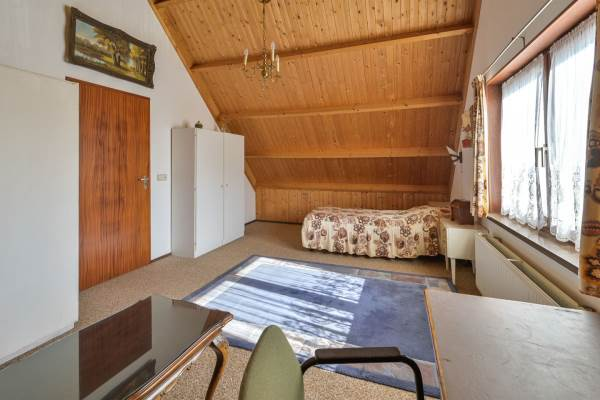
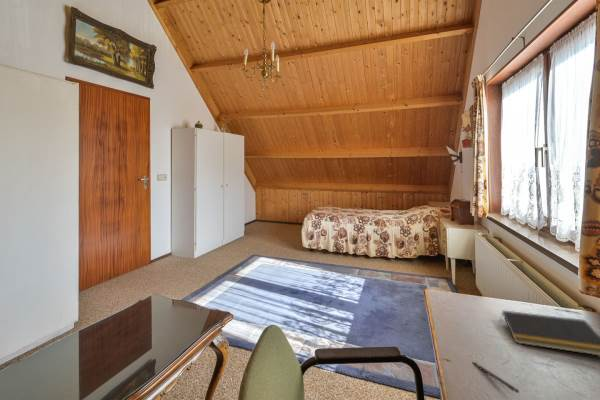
+ pen (492, 375)
+ notepad (551, 331)
